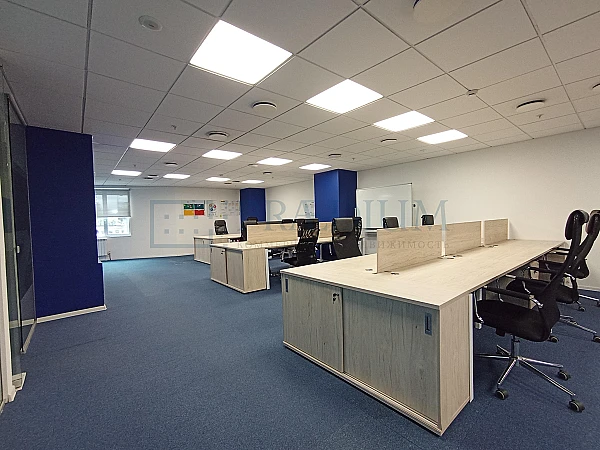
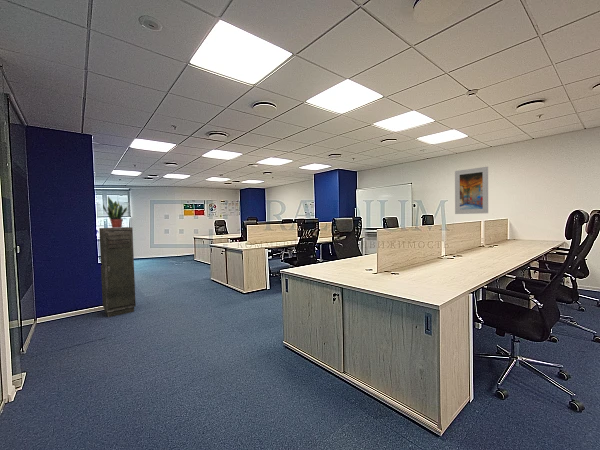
+ storage cabinet (117, 269)
+ potted plant (117, 211)
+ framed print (470, 191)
